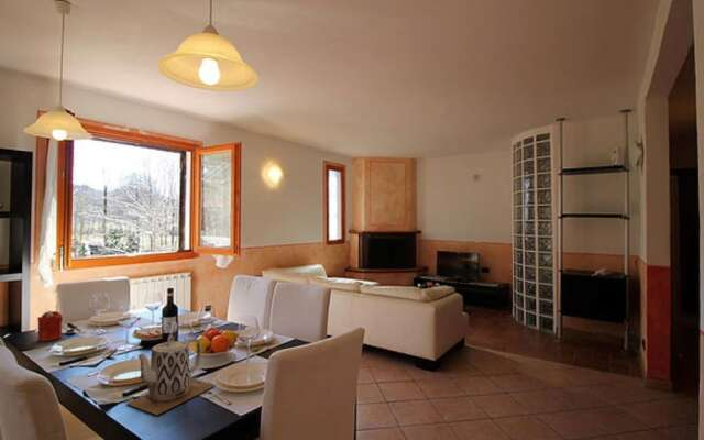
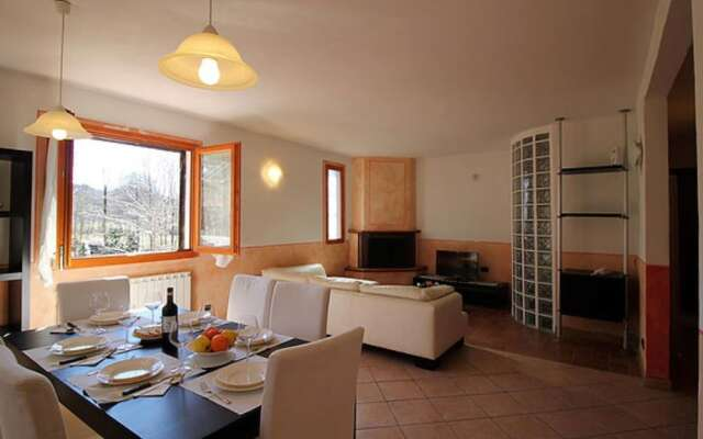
- teapot (173, 364)
- candle (50, 324)
